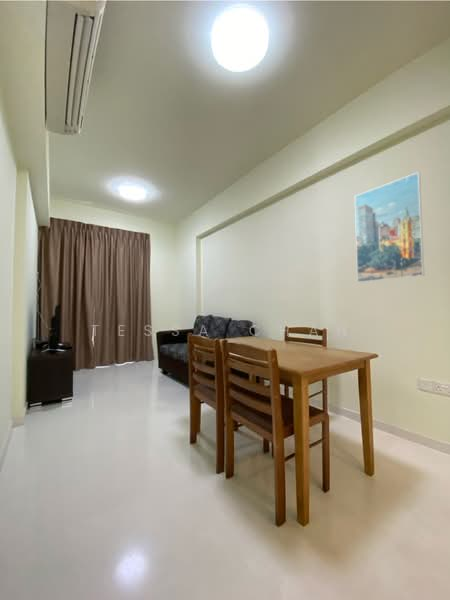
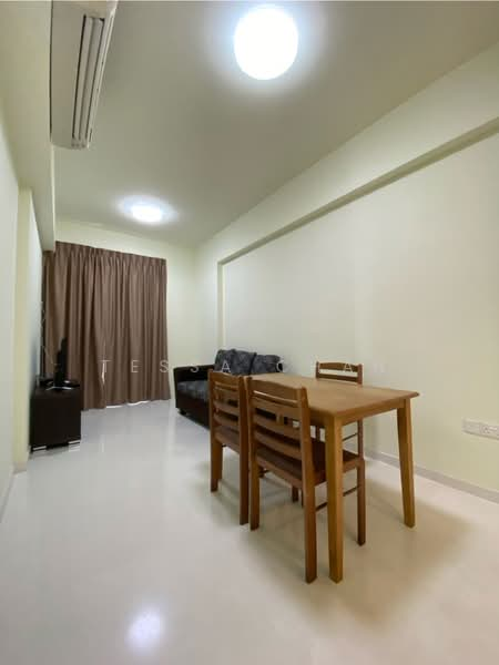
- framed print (386, 232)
